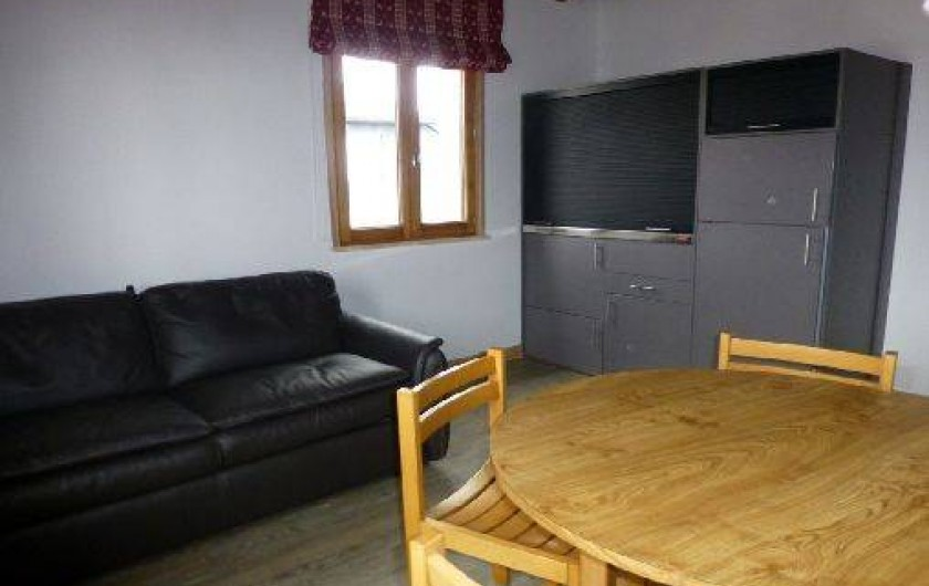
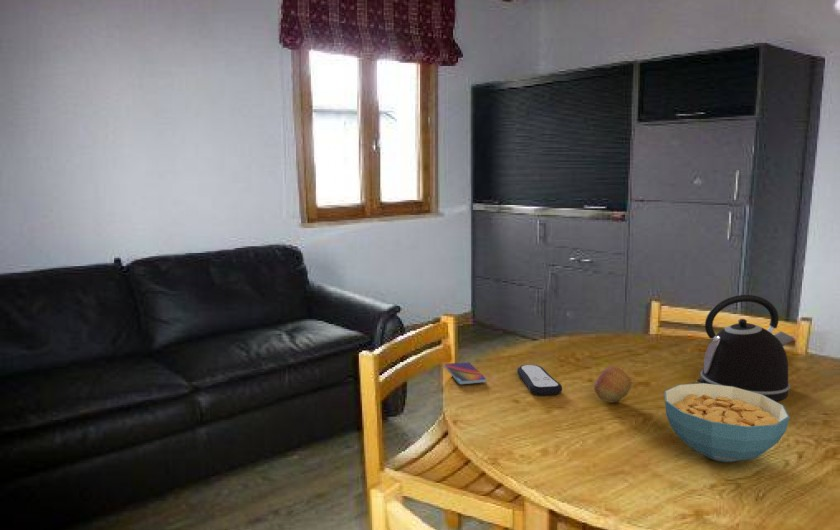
+ smartphone (464, 372)
+ fruit (612, 384)
+ cereal bowl (721, 428)
+ remote control (537, 378)
+ kettle (746, 341)
